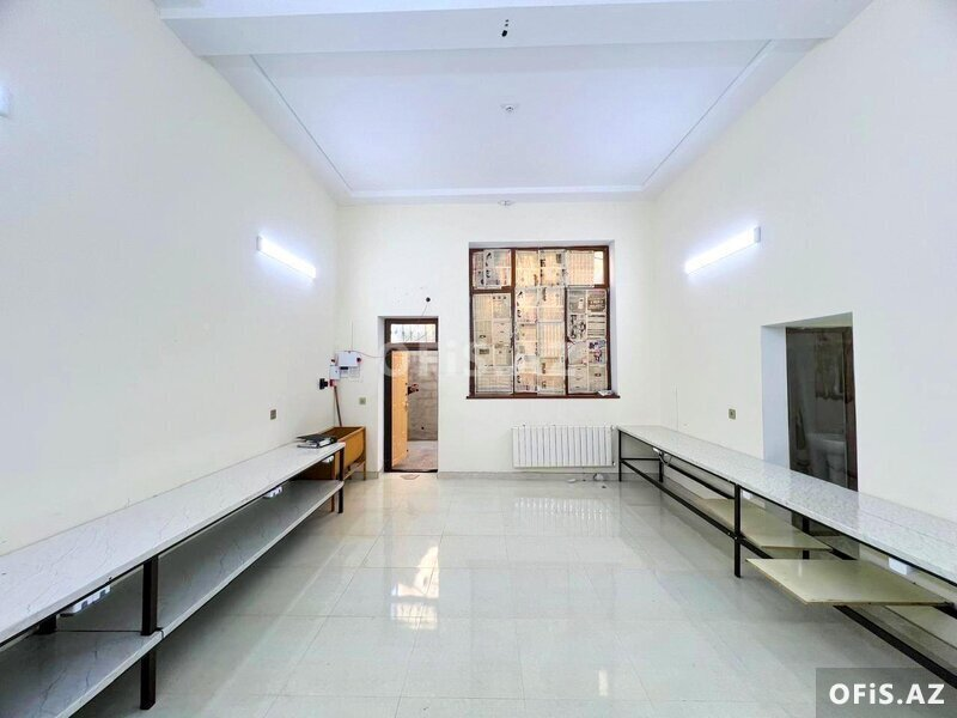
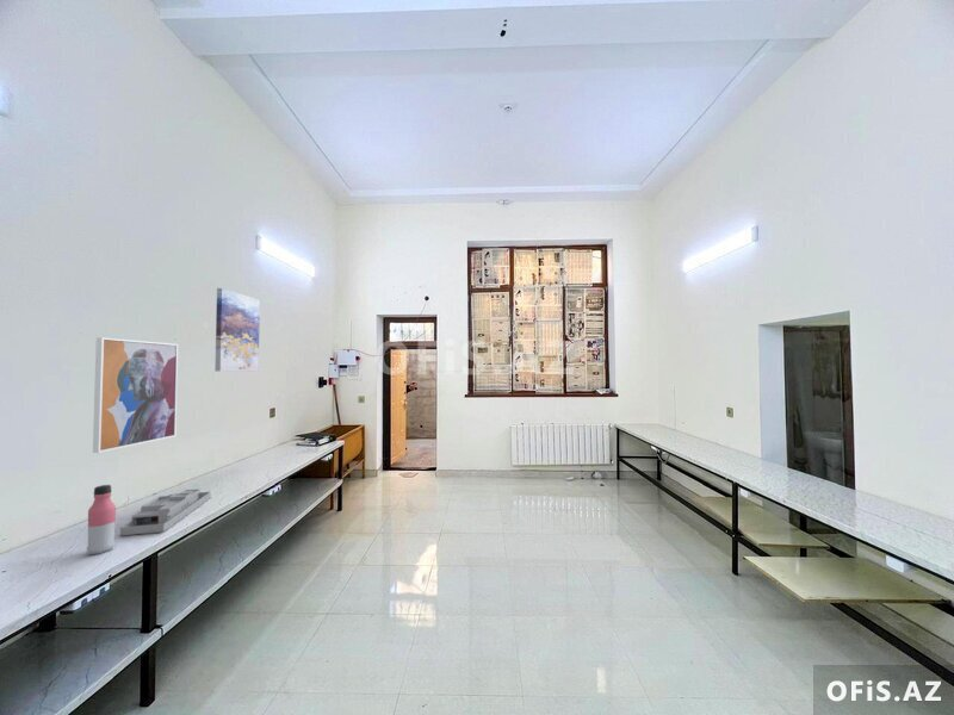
+ water bottle (101, 517)
+ desk organizer (171, 505)
+ wall art (140, 392)
+ wall art (238, 332)
